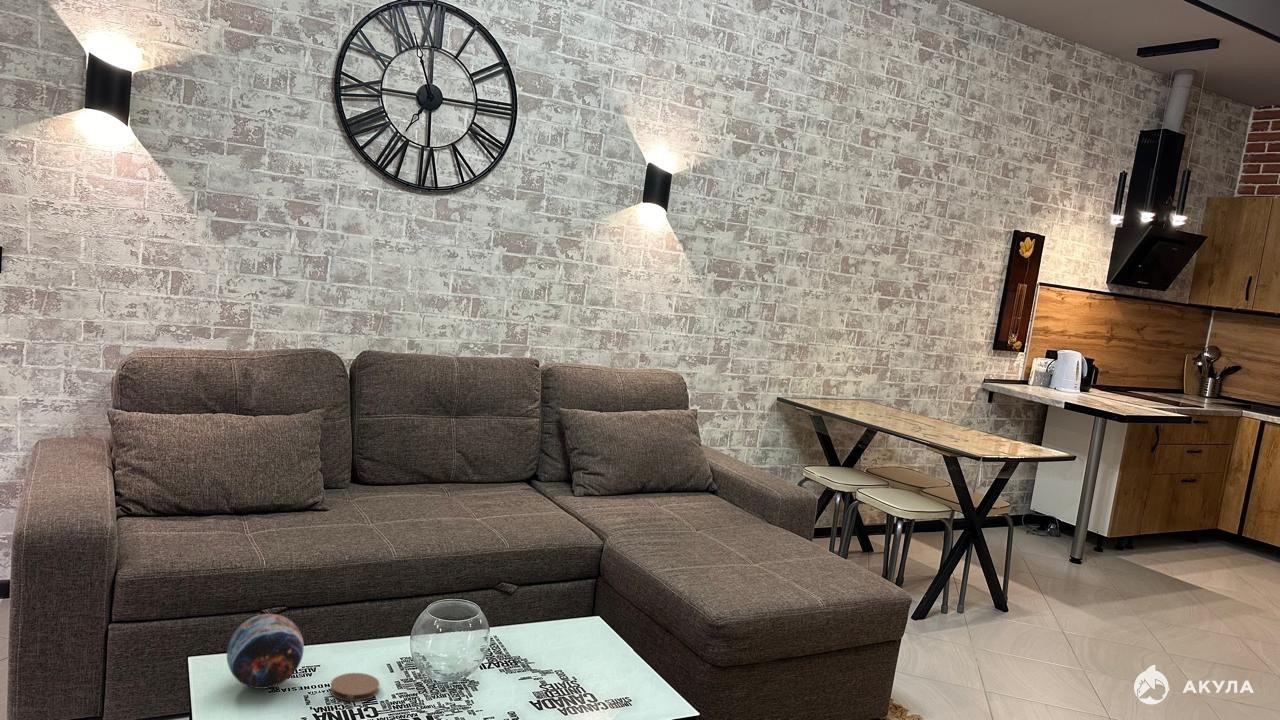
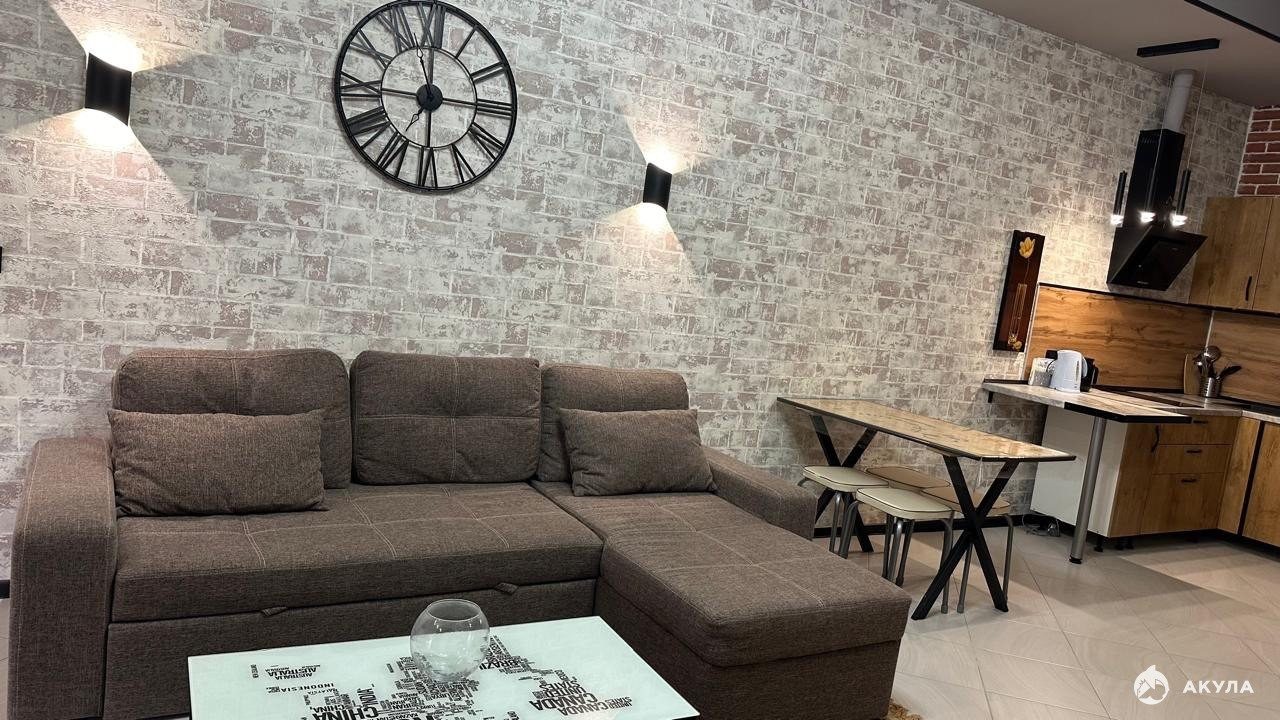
- decorative orb (265, 650)
- coaster (354, 686)
